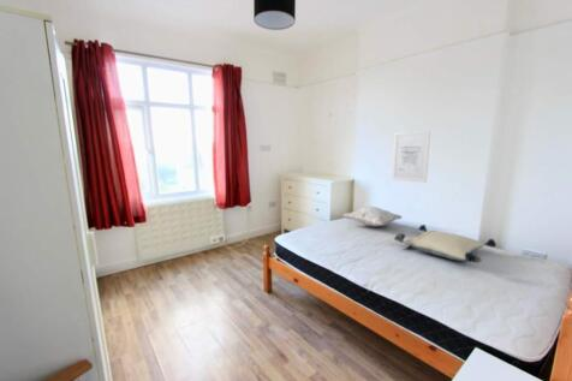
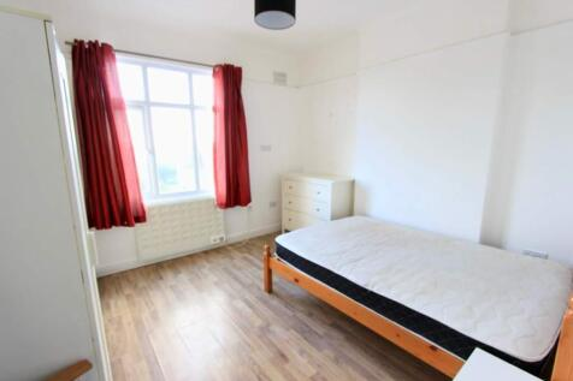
- pillow (445, 243)
- decorative pillow (371, 216)
- wall art (410, 156)
